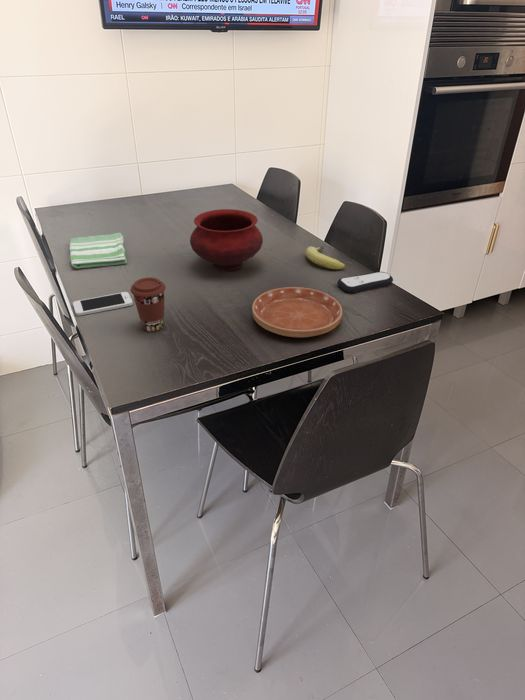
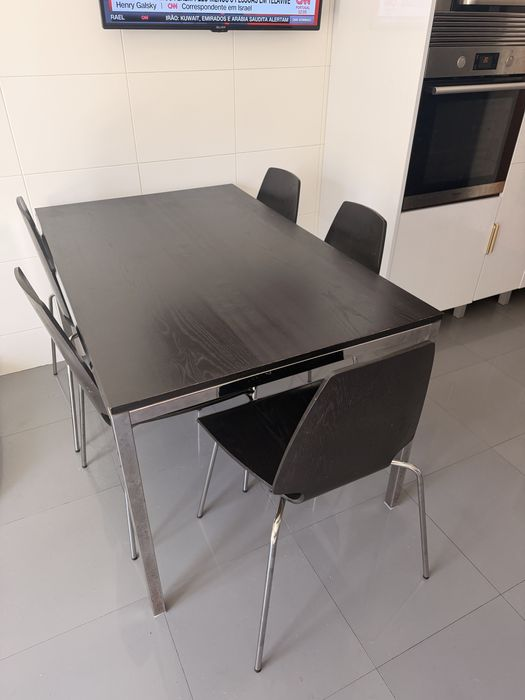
- remote control (366, 281)
- bowl (226, 243)
- saucer (296, 313)
- fruit (322, 255)
- dish towel (97, 249)
- coffee cup (150, 305)
- smartphone (103, 303)
